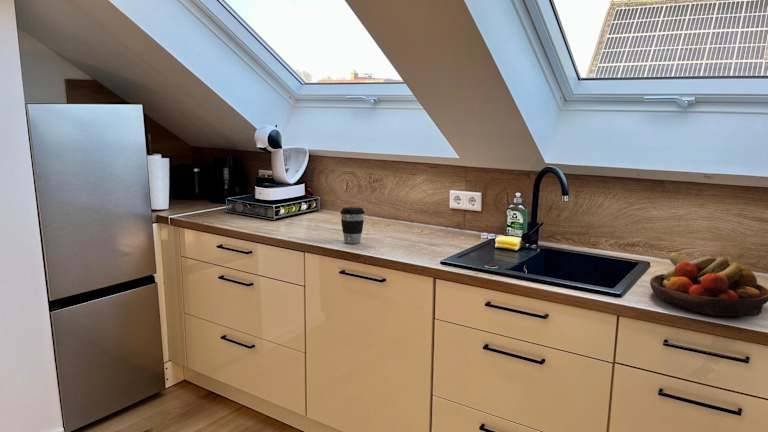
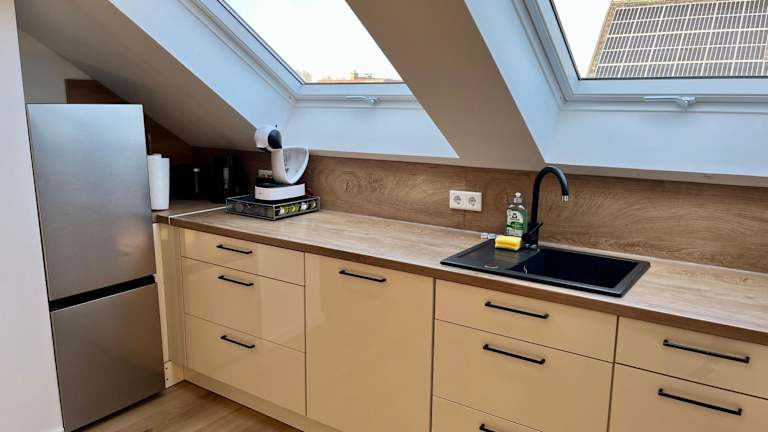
- fruit bowl (707, 280)
- coffee cup (352, 225)
